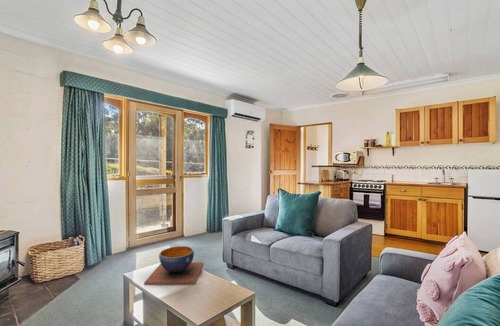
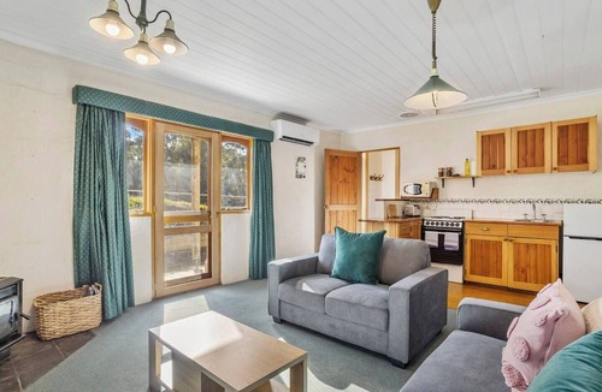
- decorative bowl (176, 262)
